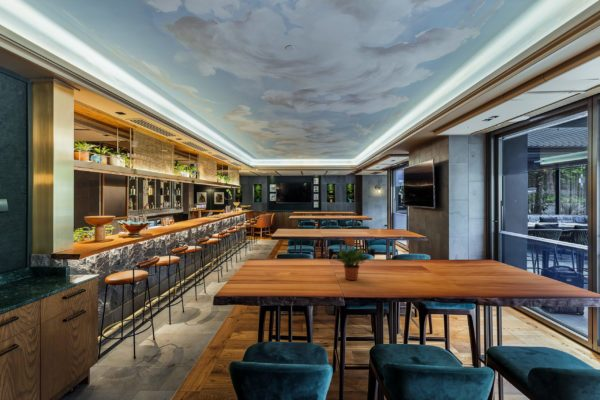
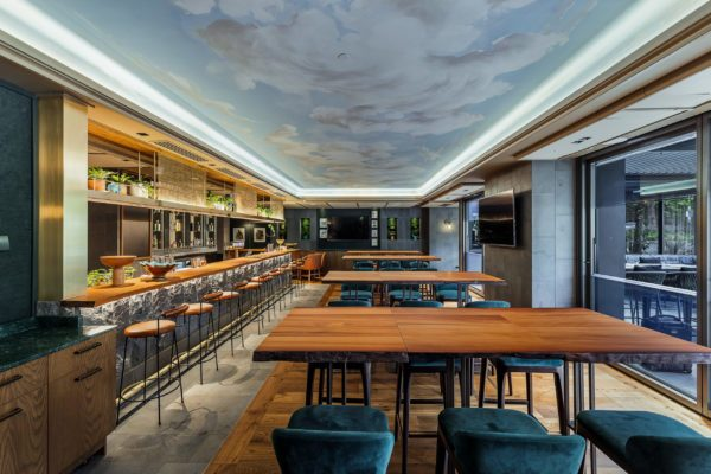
- potted plant (350, 258)
